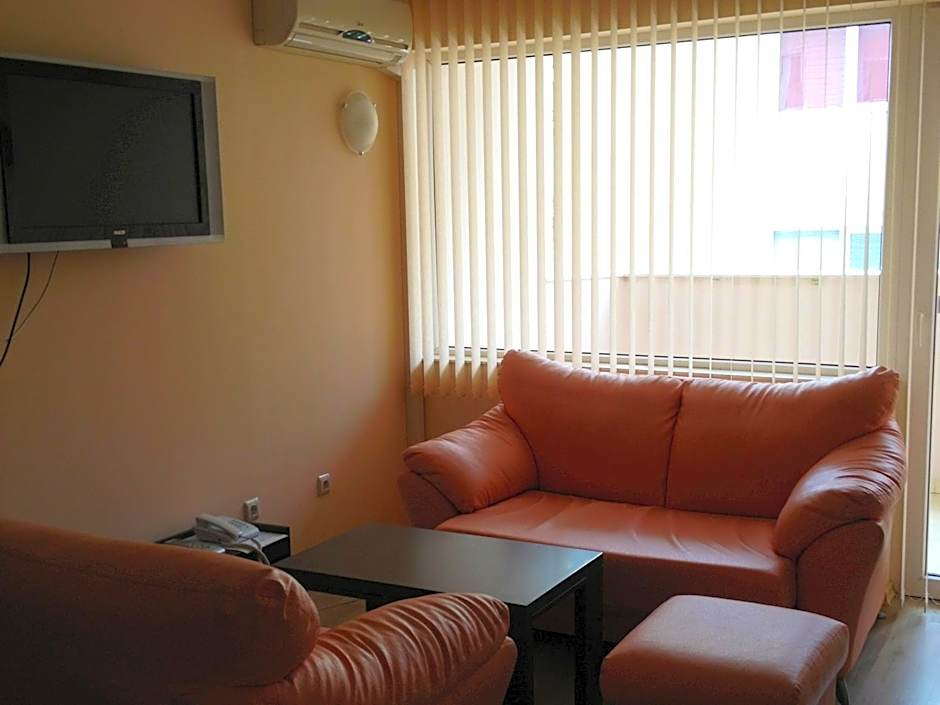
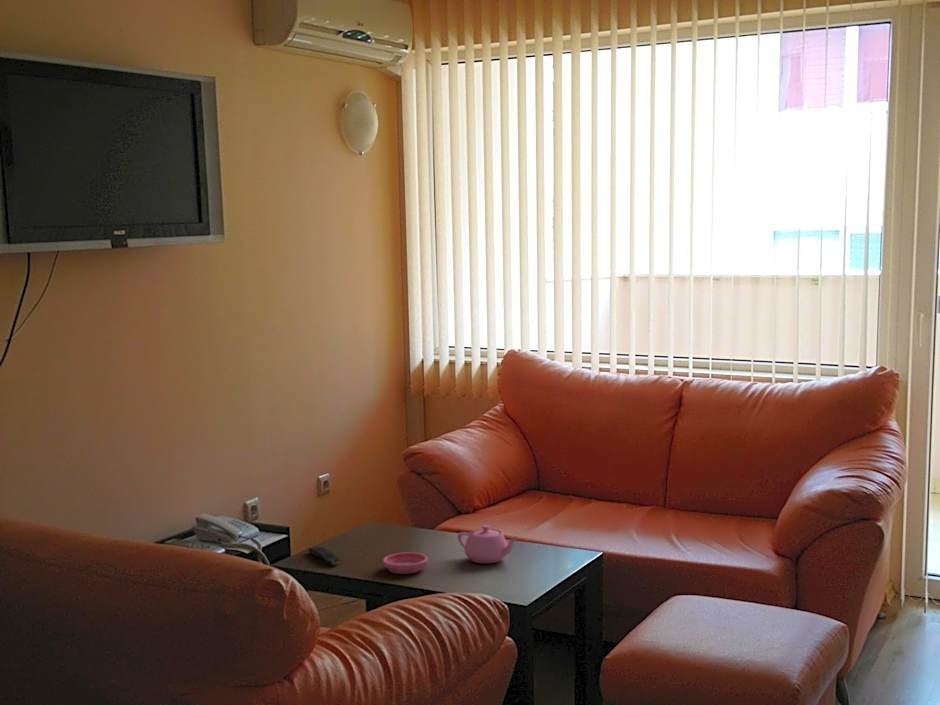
+ remote control (325, 555)
+ saucer (405, 563)
+ teapot (488, 543)
